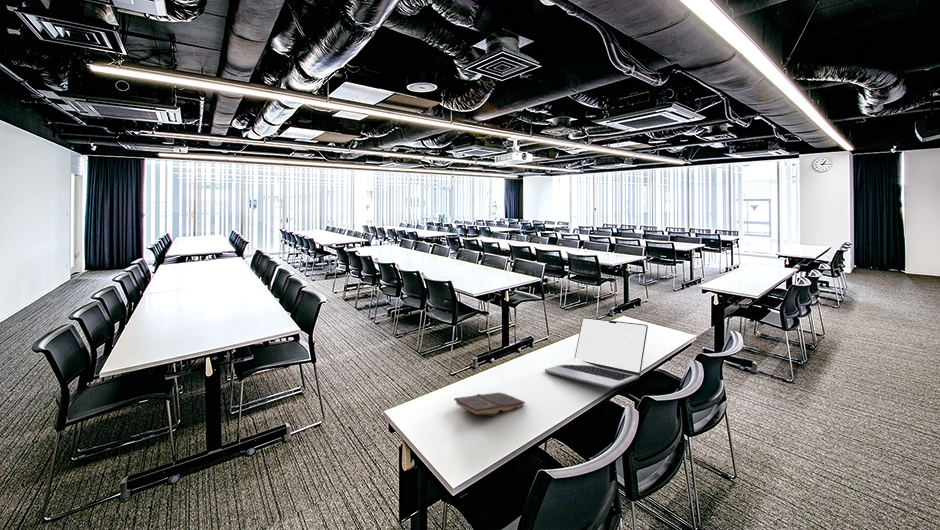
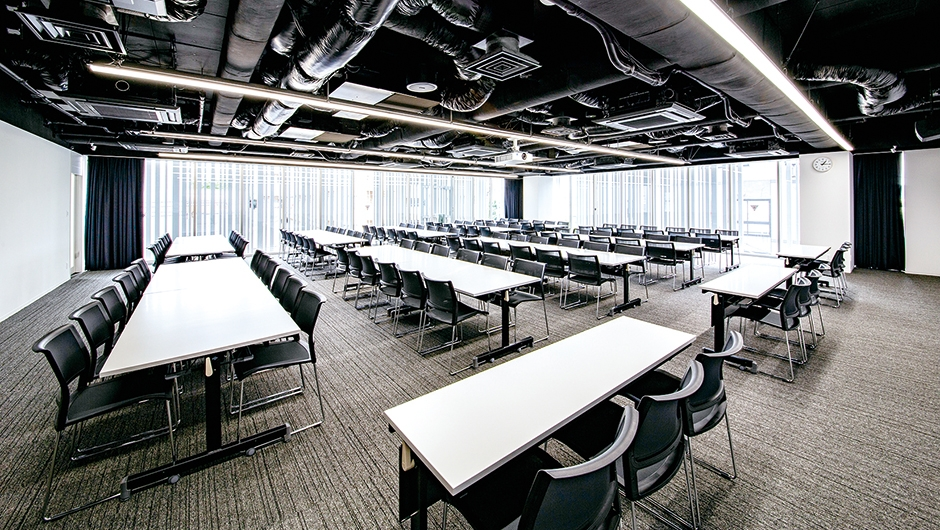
- laptop (595, 348)
- book (490, 402)
